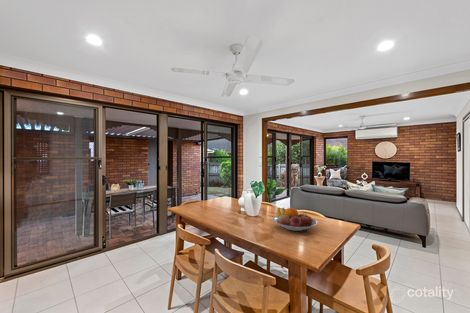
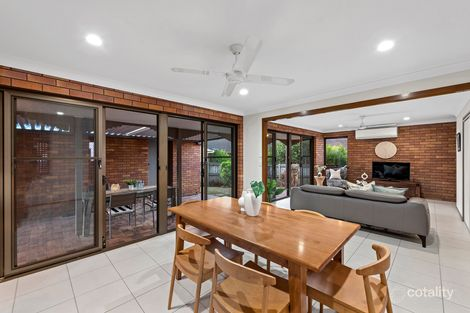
- fruit bowl (294, 218)
